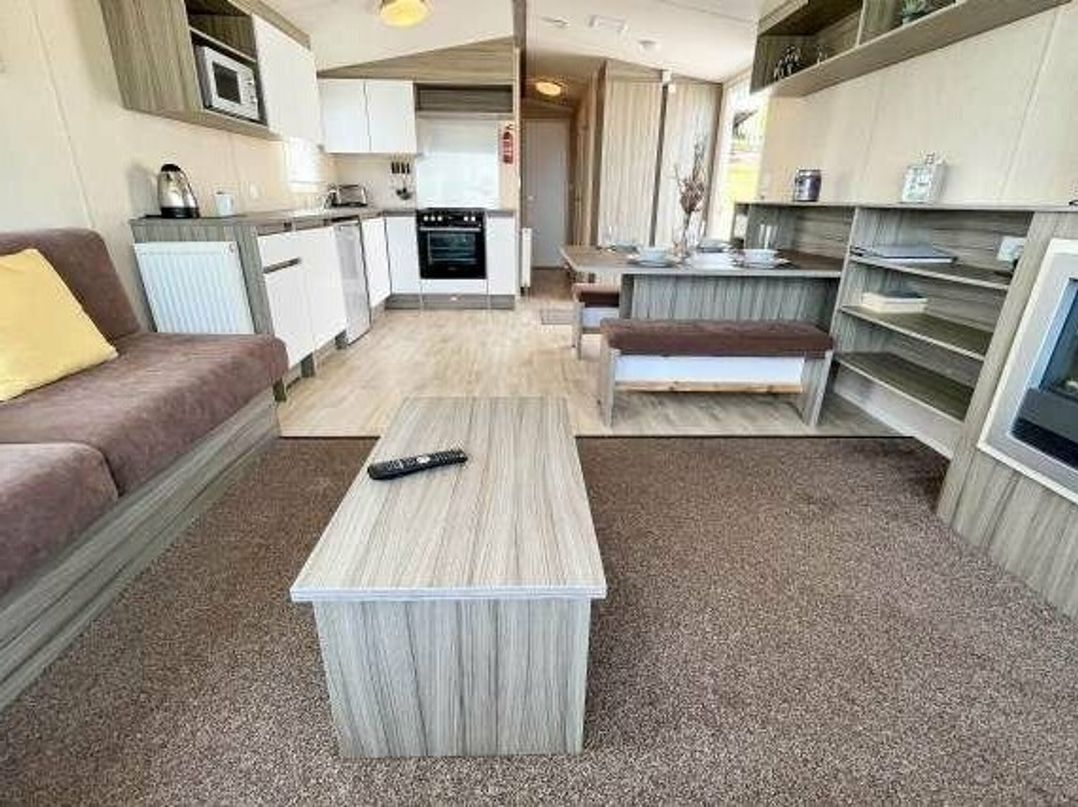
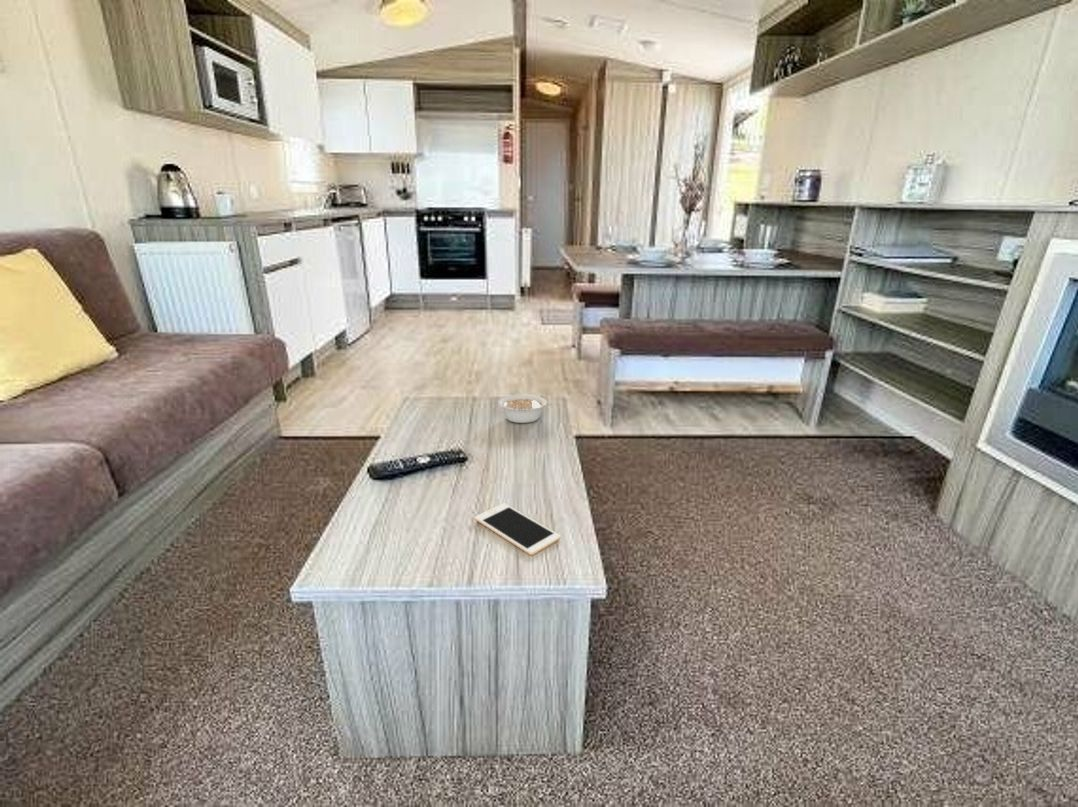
+ cell phone (516, 527)
+ legume (524, 408)
